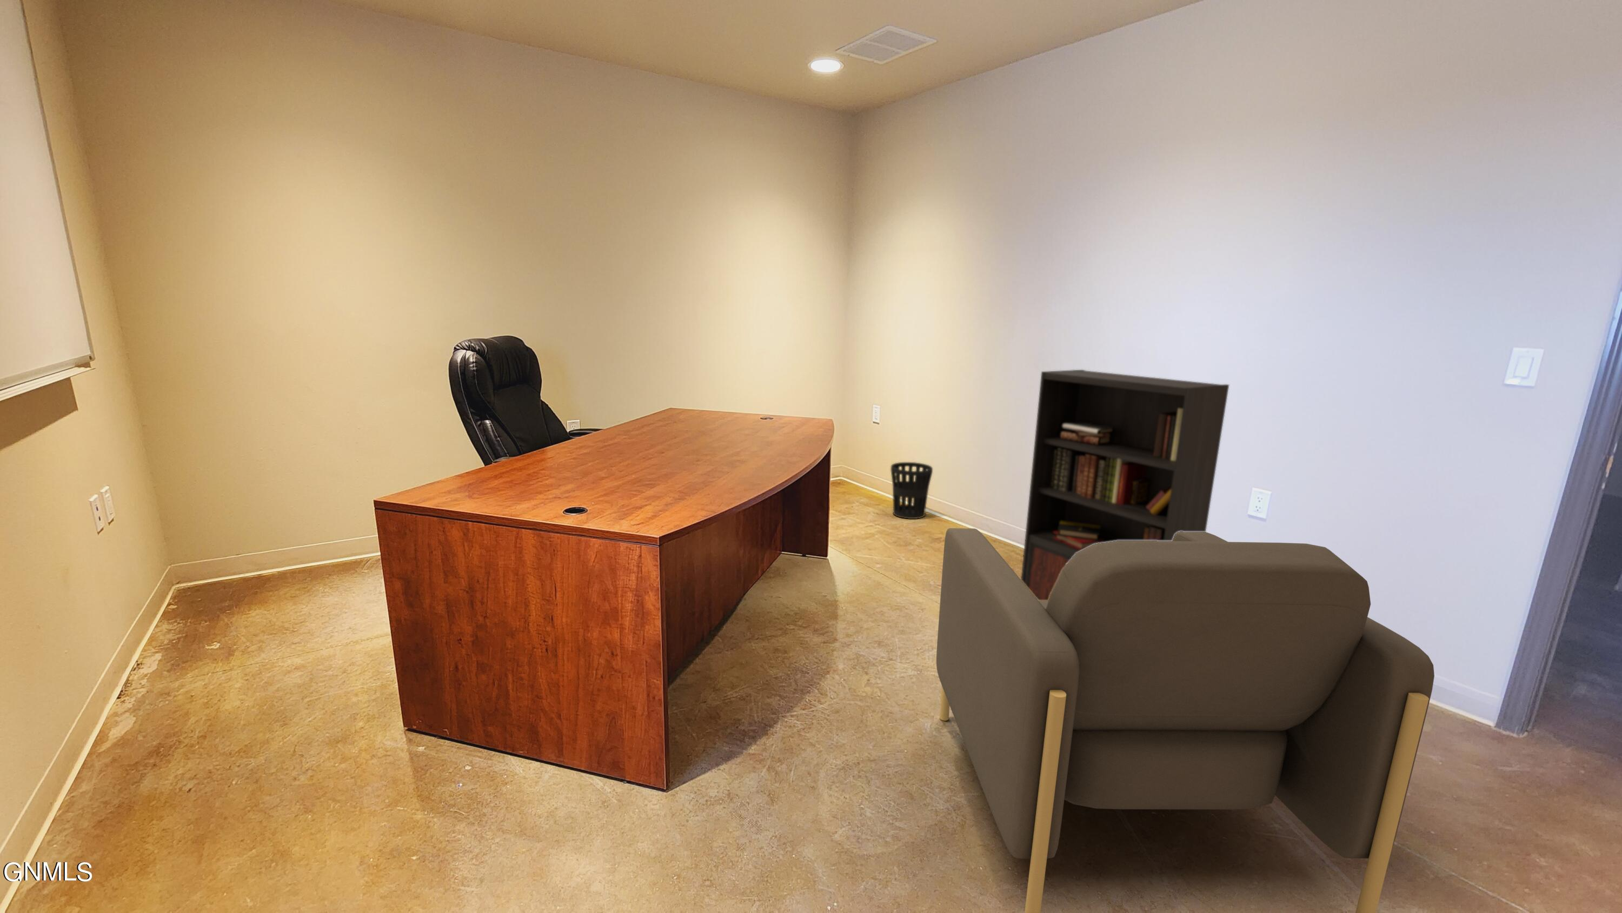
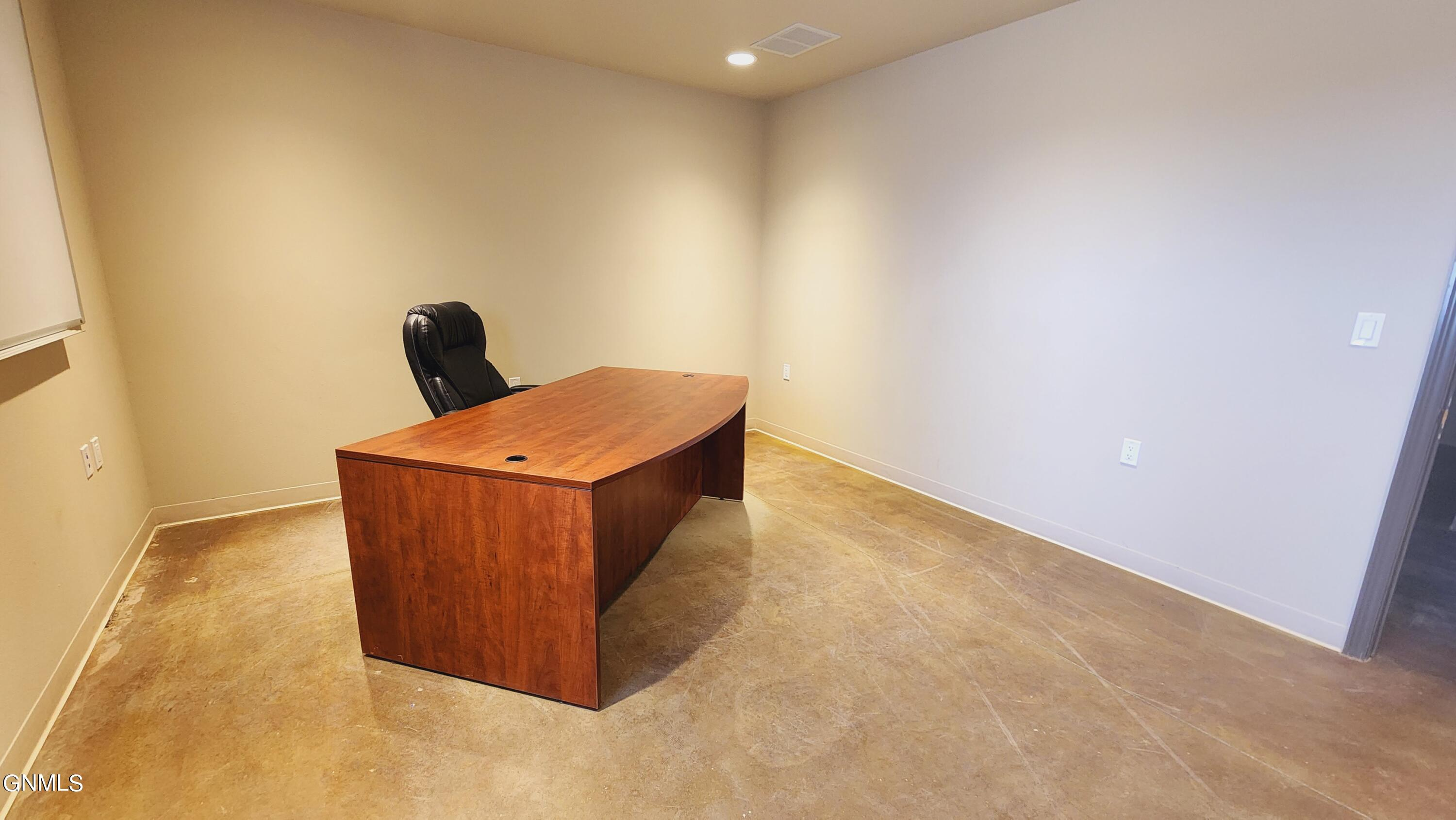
- bookcase (1149, 510)
- wastebasket (910, 490)
- armchair (1123, 659)
